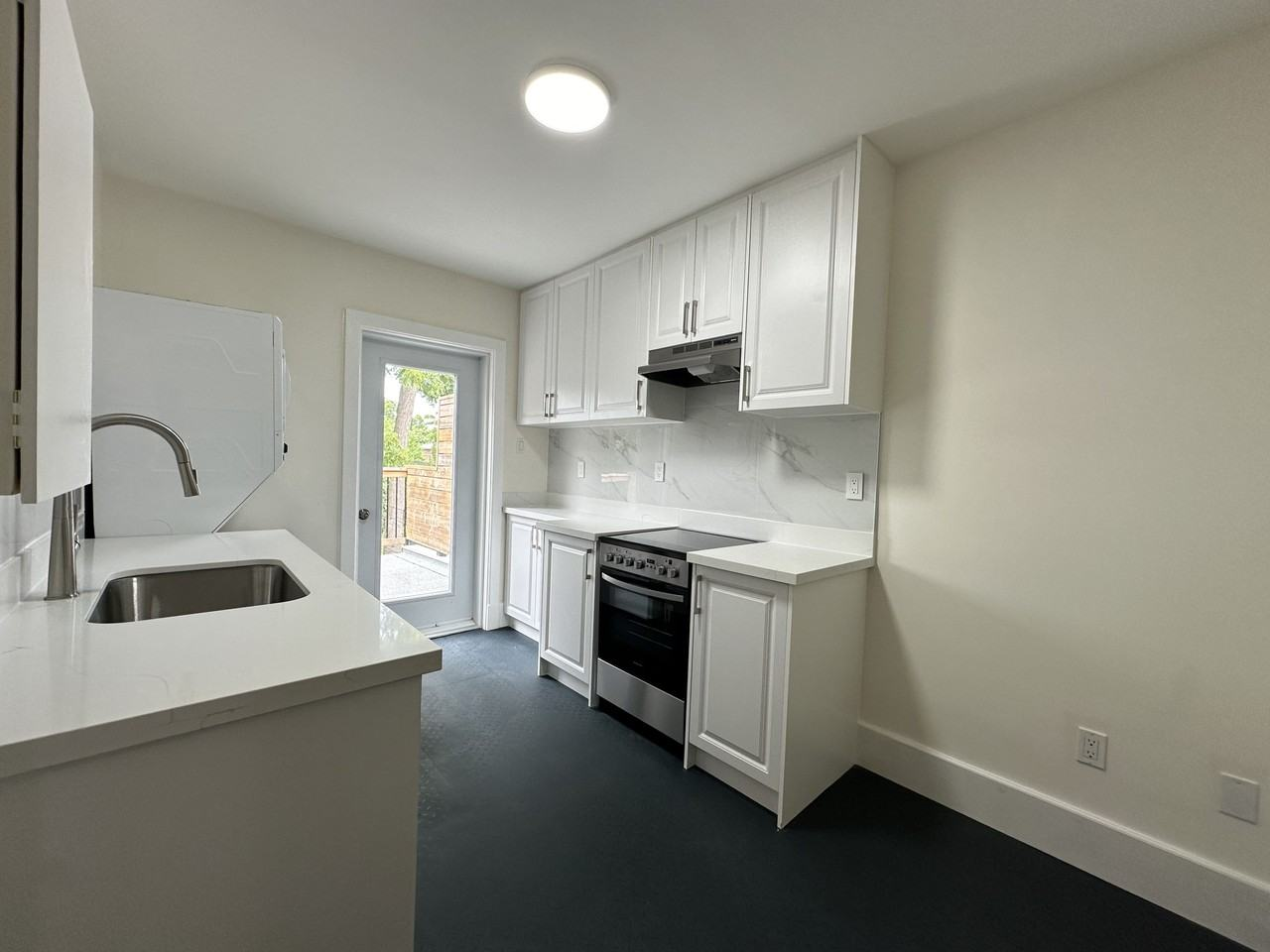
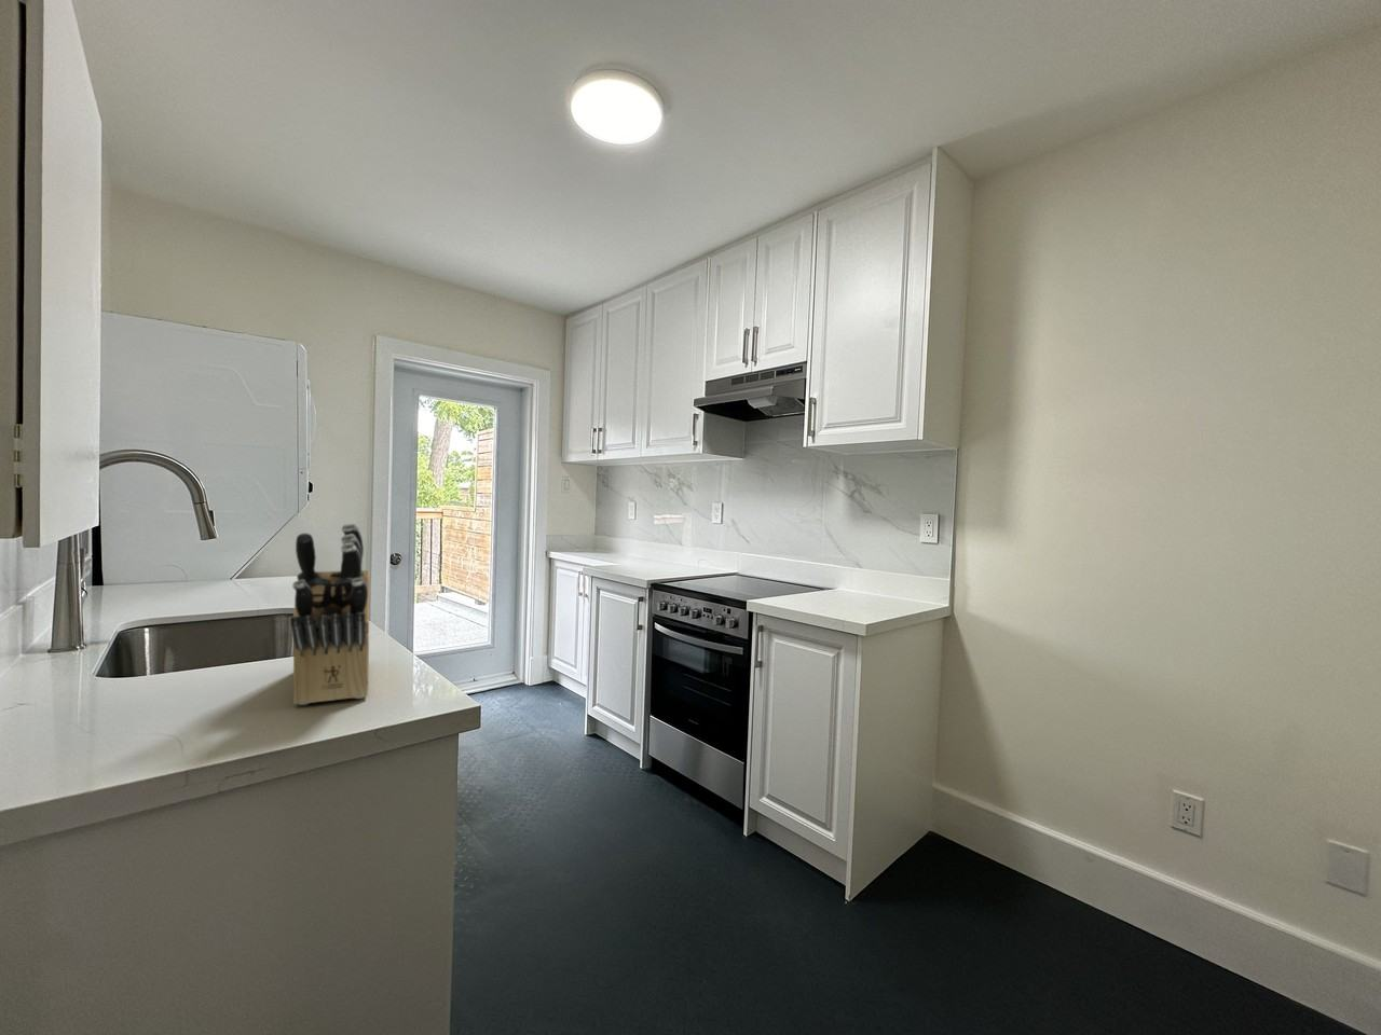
+ knife block (335, 604)
